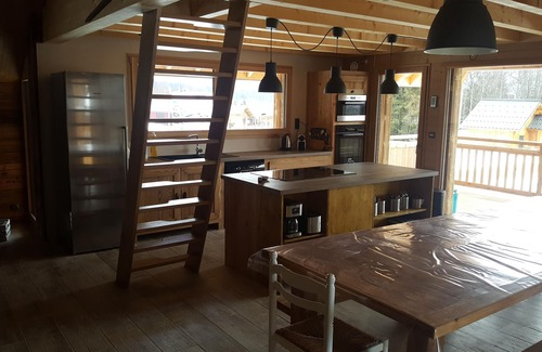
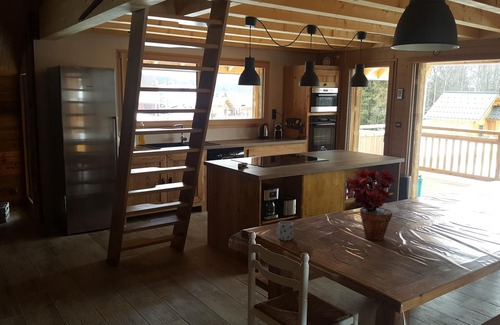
+ potted plant (371, 204)
+ mug (283, 231)
